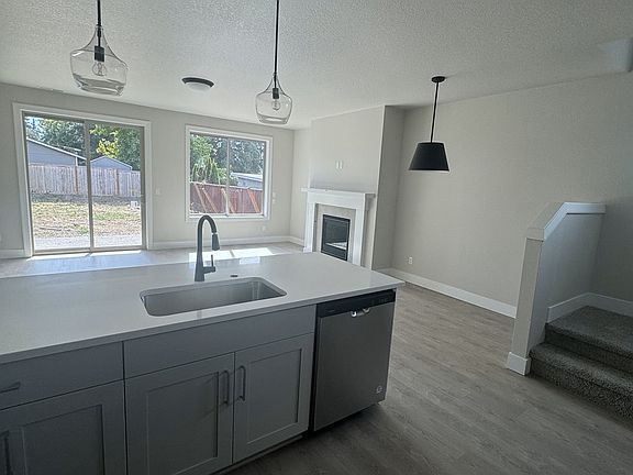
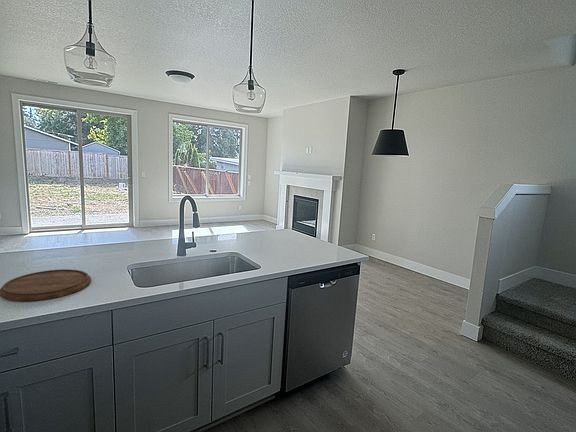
+ cutting board (48, 283)
